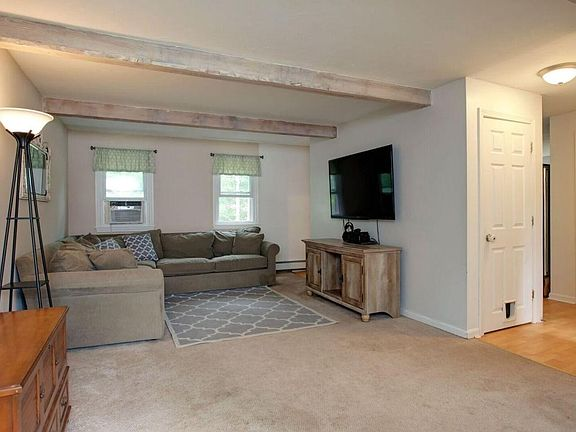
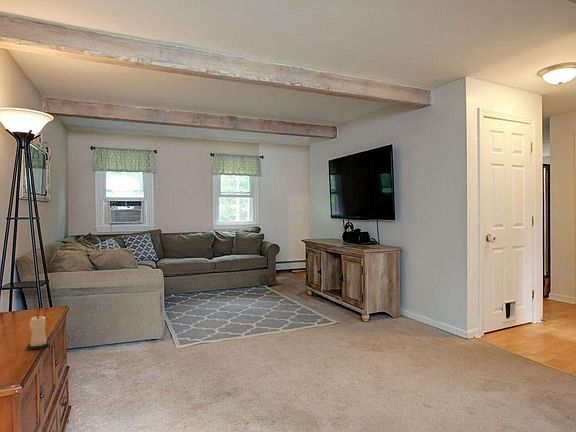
+ candle (38, 330)
